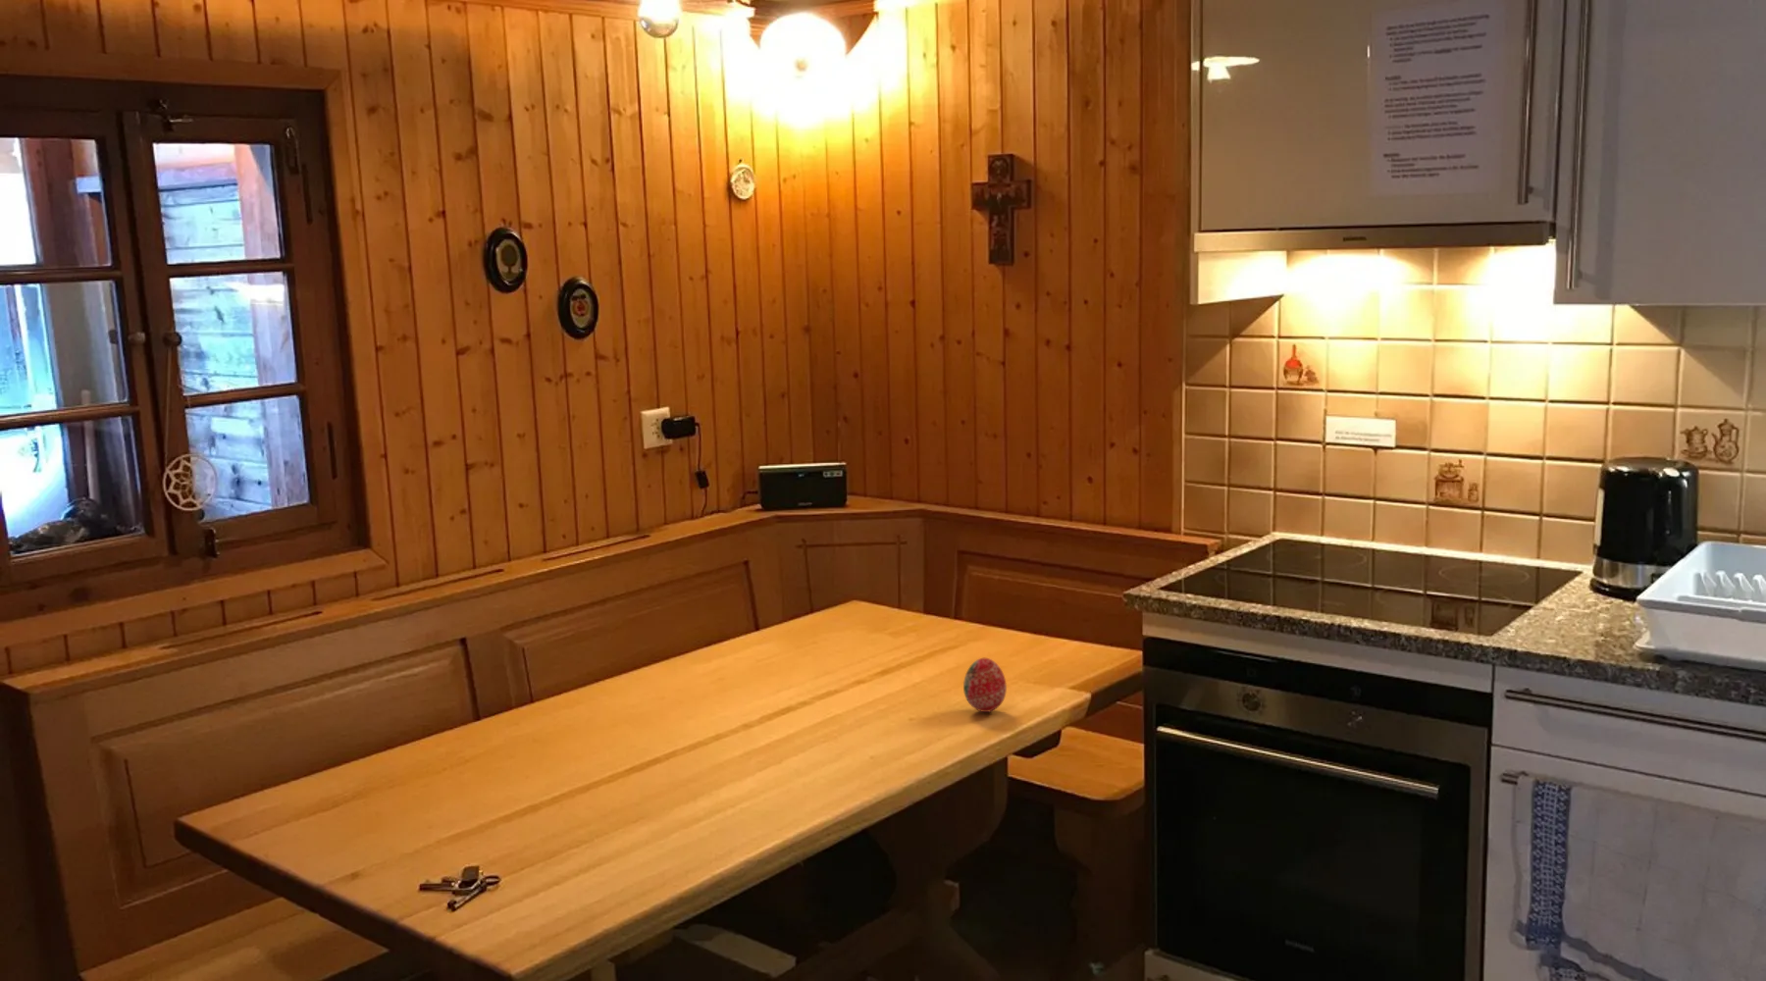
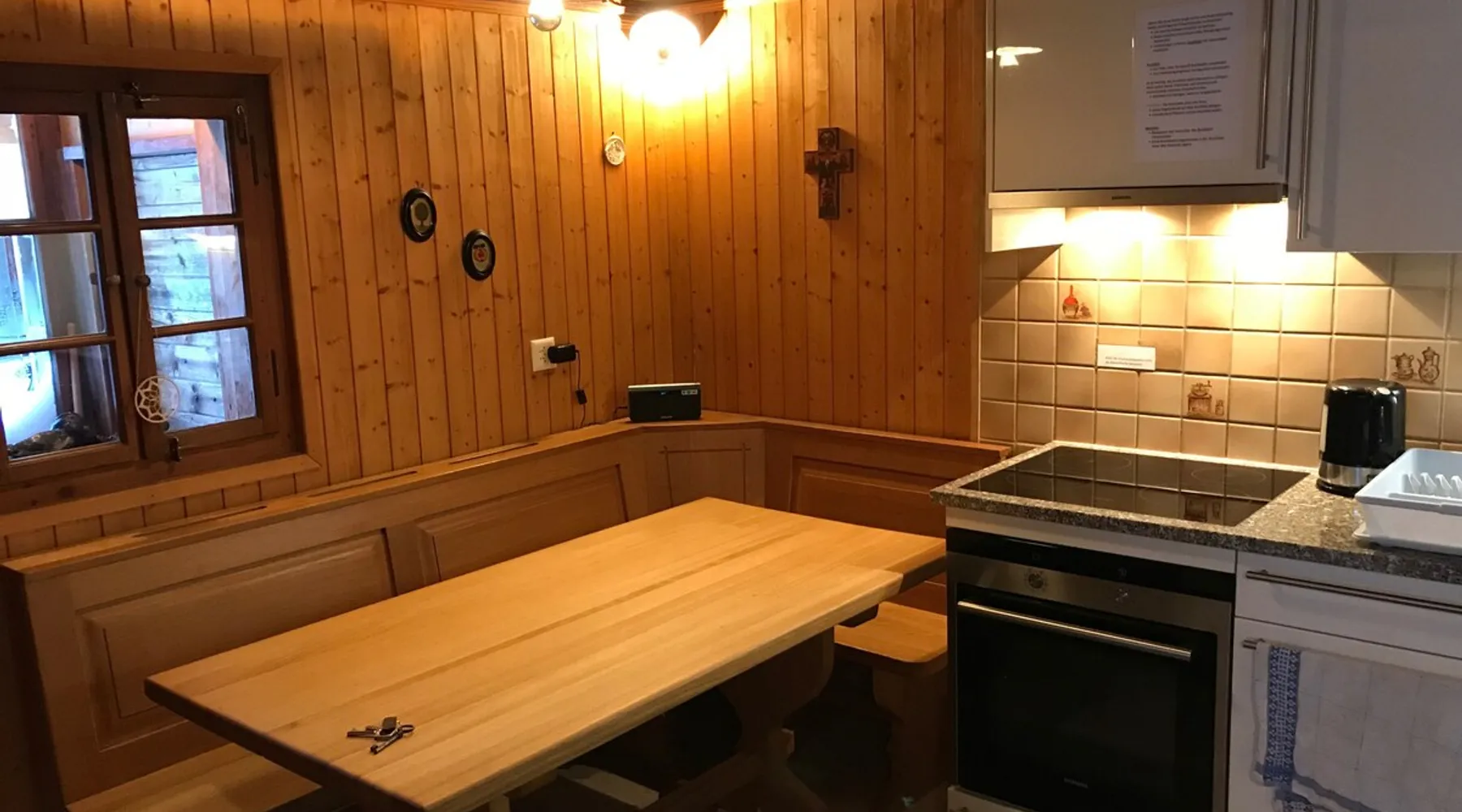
- decorative egg (984, 685)
